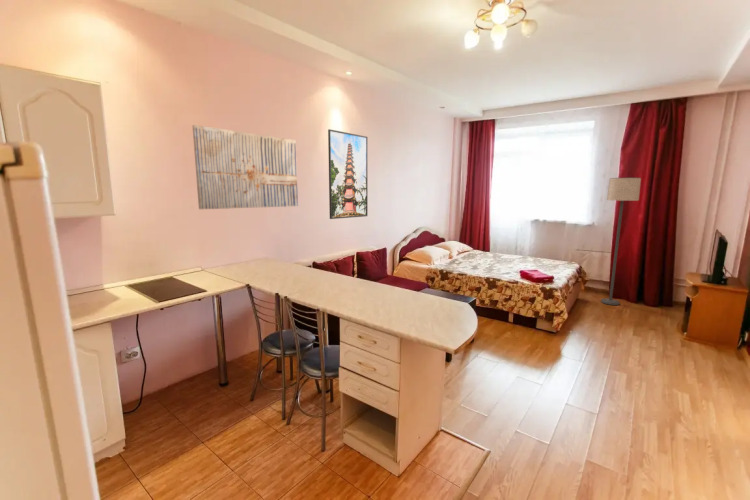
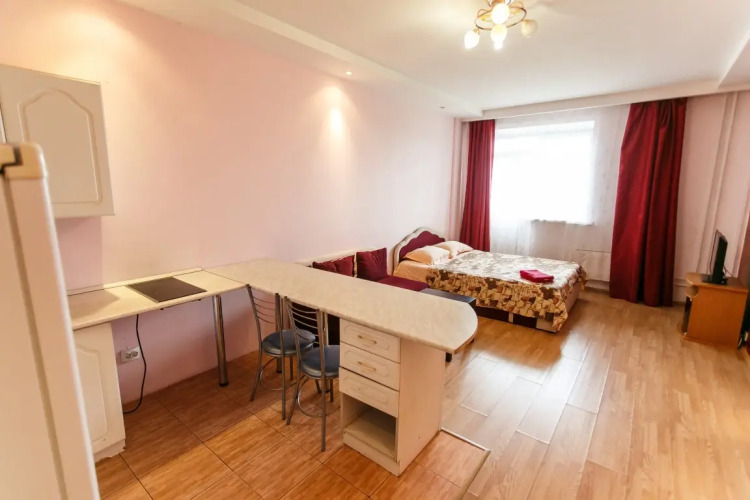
- lamp (617, 242)
- wall art (252, 171)
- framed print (349, 176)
